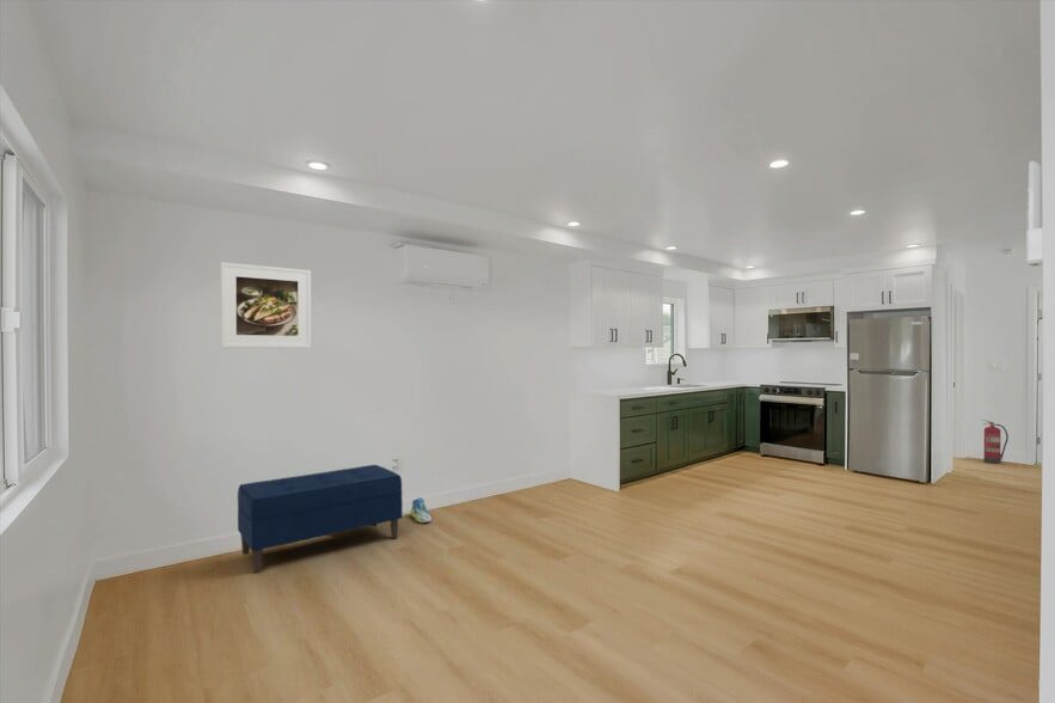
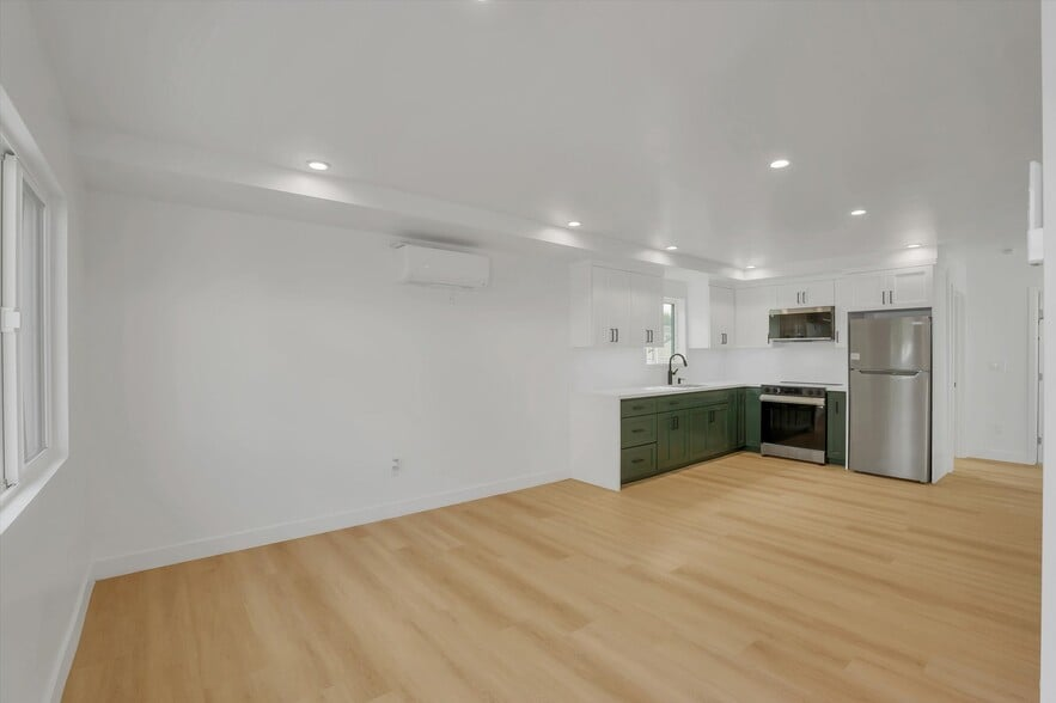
- sneaker (419, 509)
- fire extinguisher (994, 441)
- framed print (268, 307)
- bench (323, 512)
